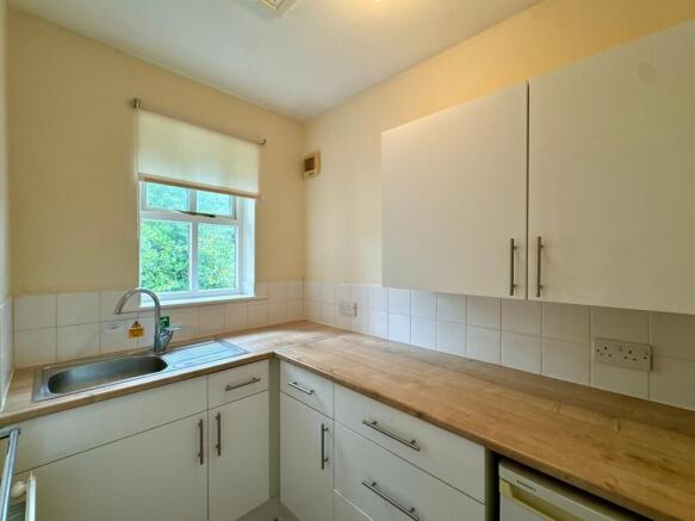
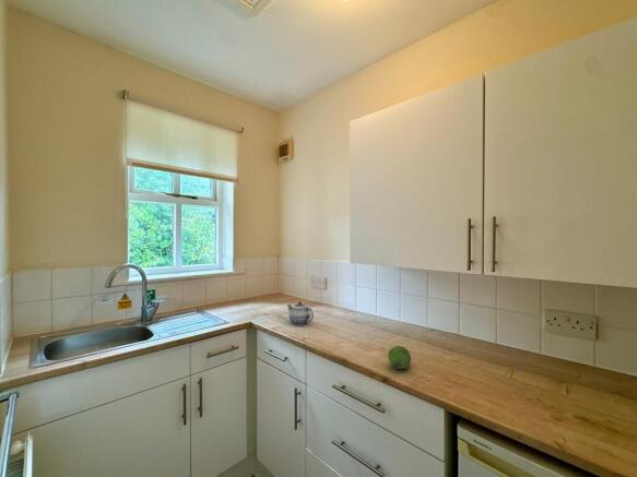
+ fruit (400, 356)
+ teapot (299, 312)
